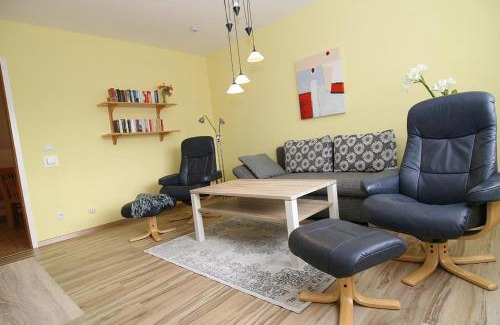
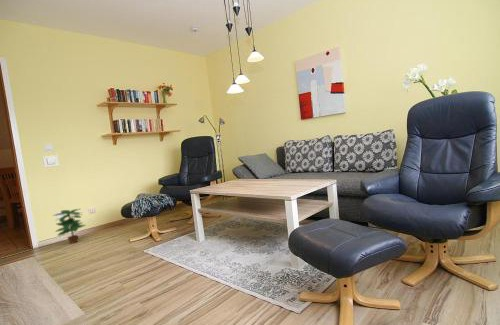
+ potted plant (71, 226)
